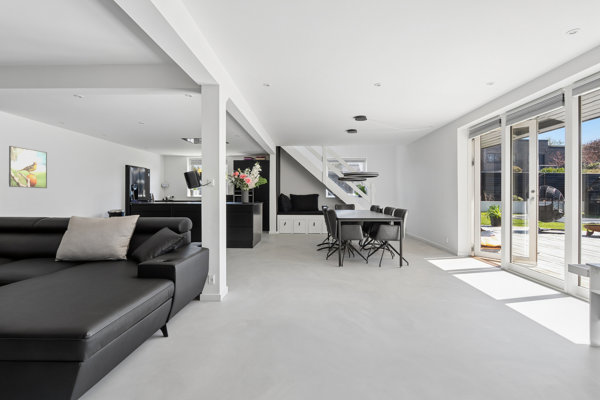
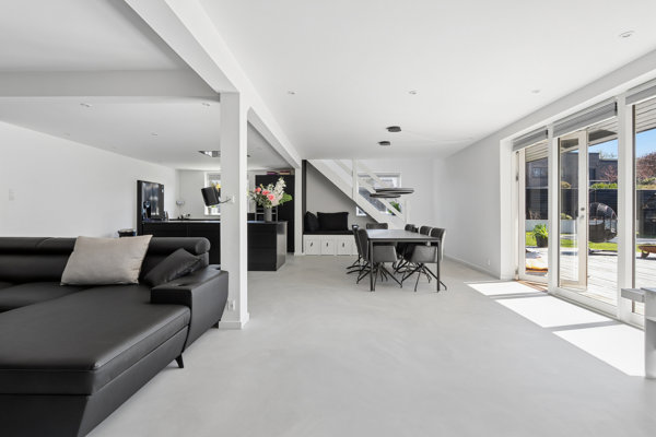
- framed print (29, 168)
